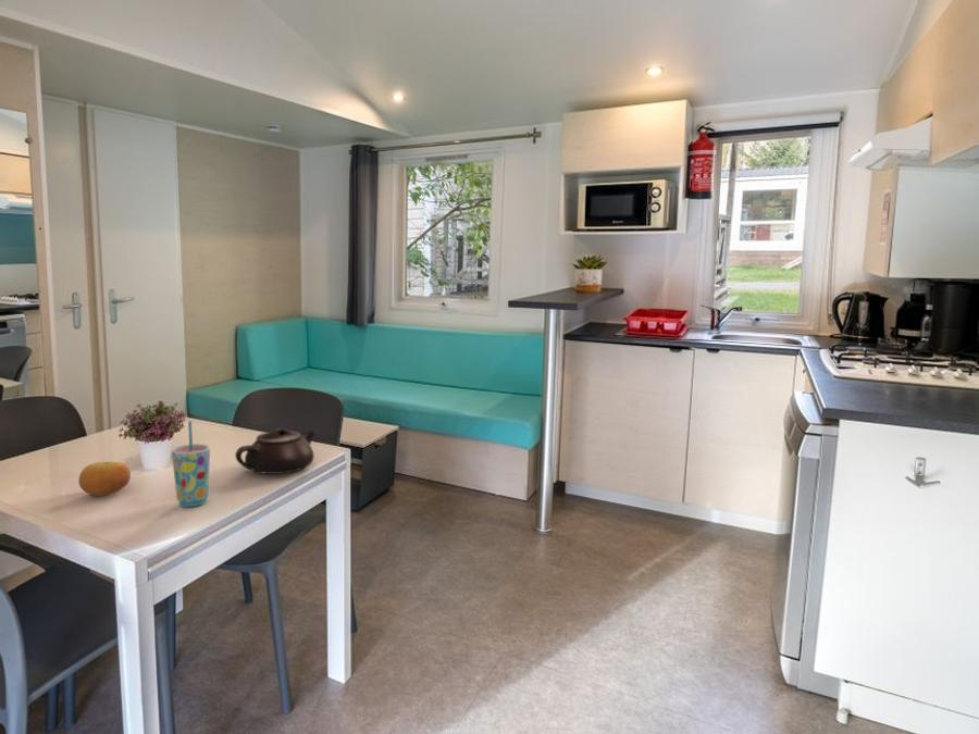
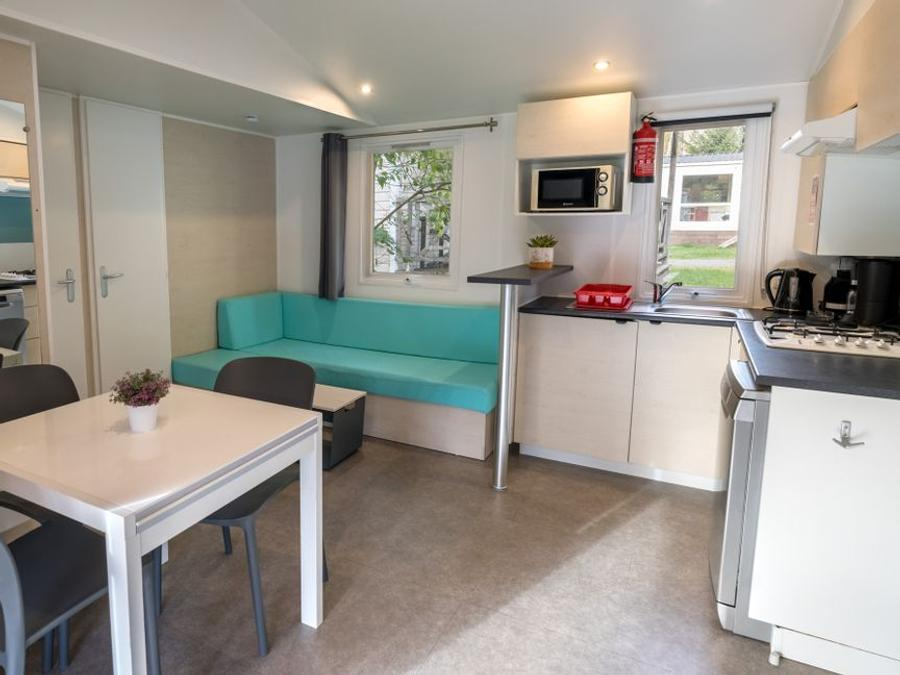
- fruit (104, 477)
- teapot (277, 448)
- cup (191, 462)
